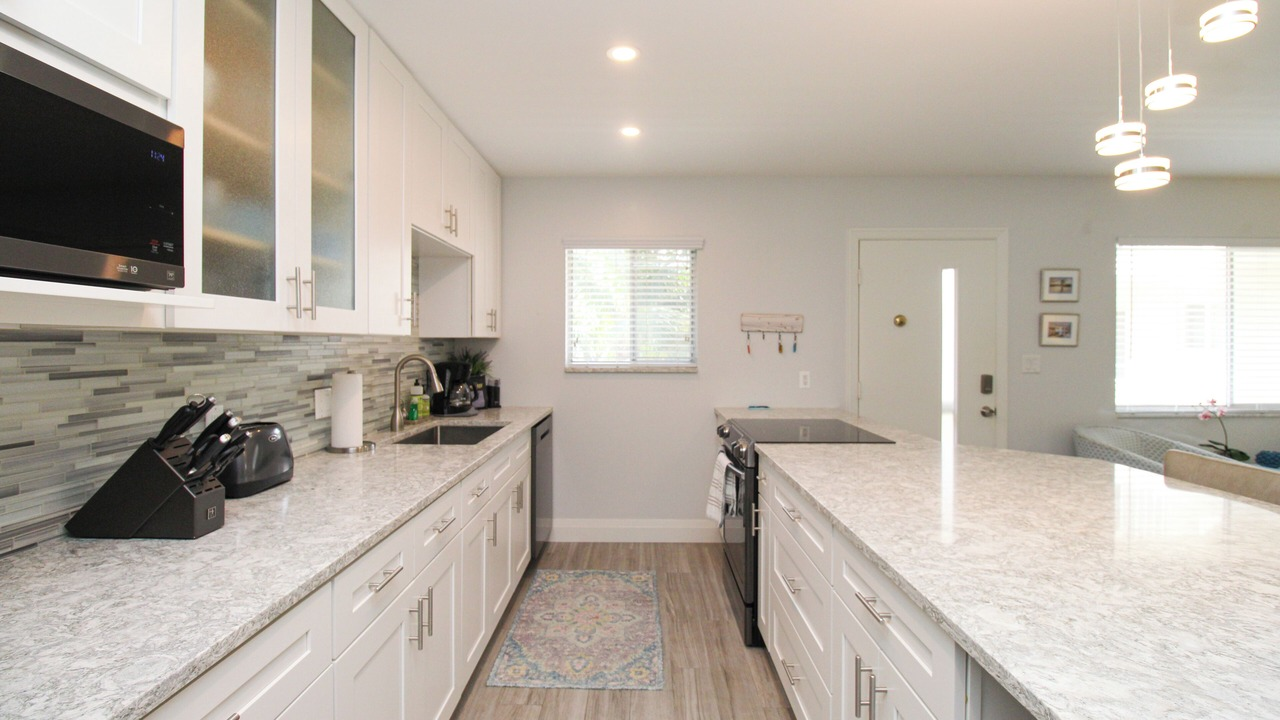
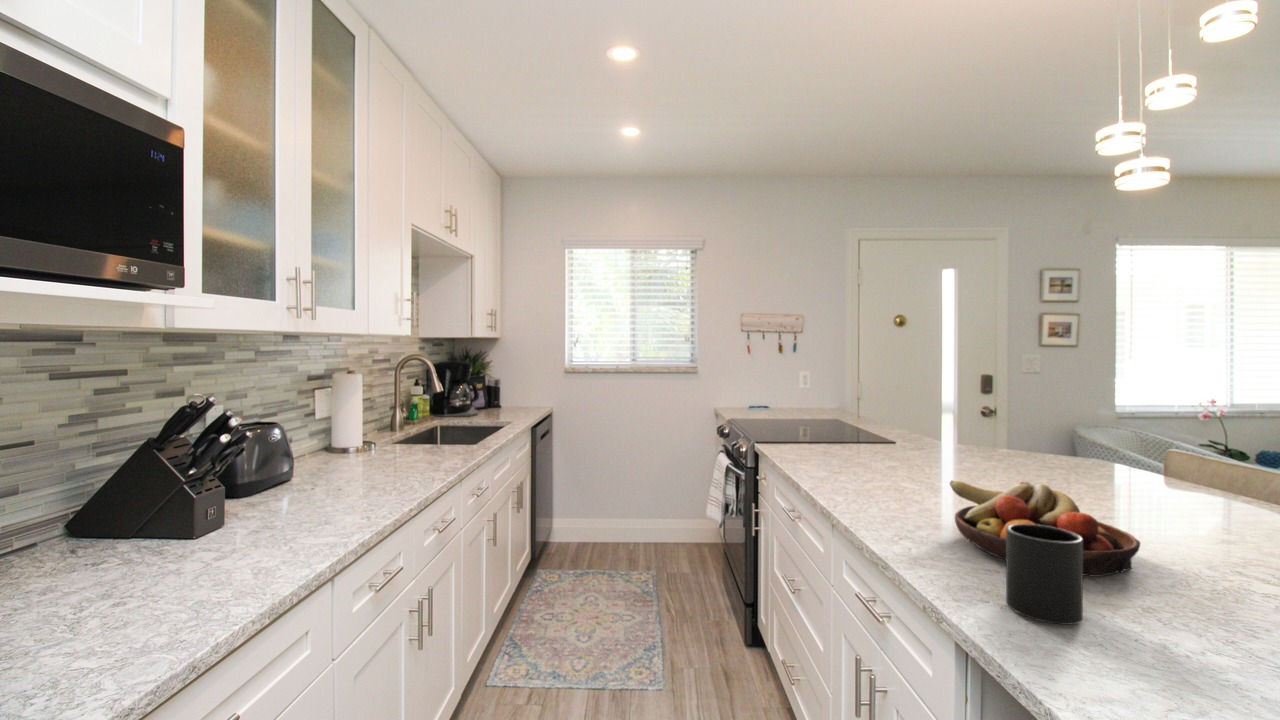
+ mug (1038, 567)
+ fruit bowl (1037, 519)
